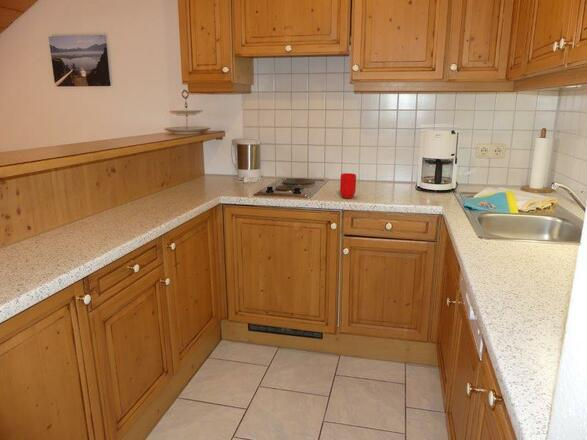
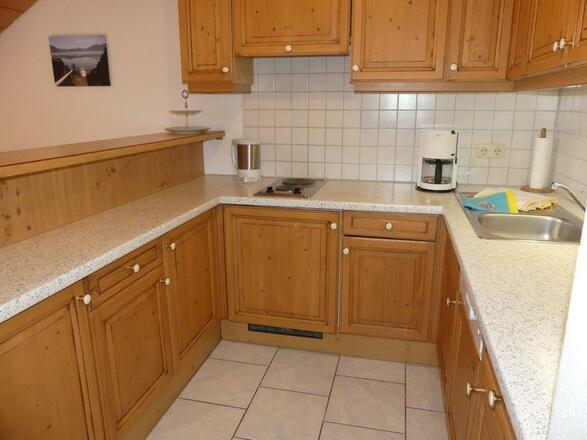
- mug (349, 185)
